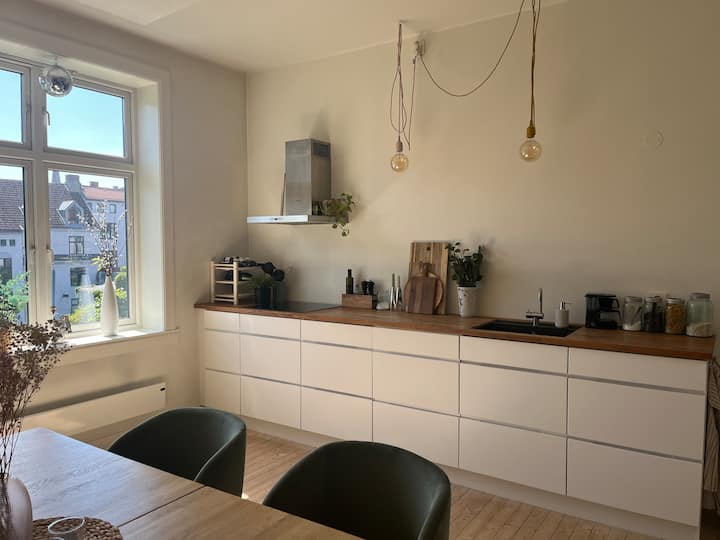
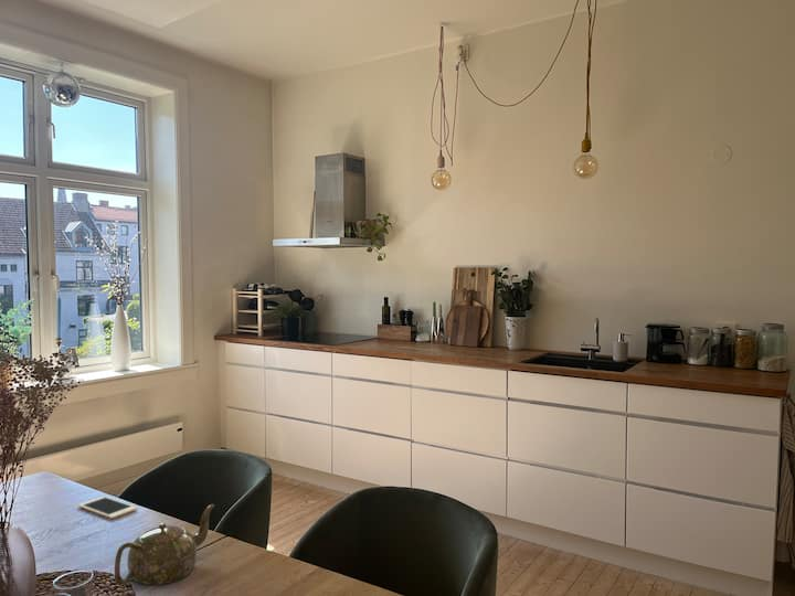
+ teapot (168, 544)
+ cell phone (107, 507)
